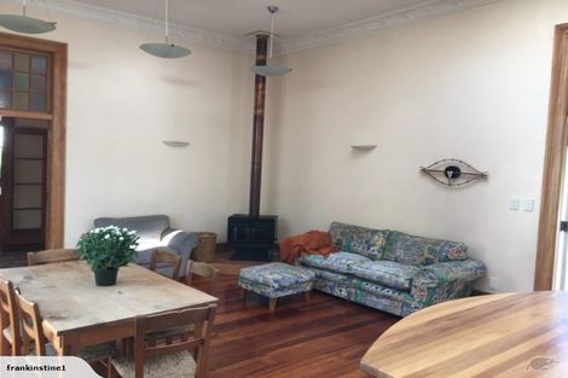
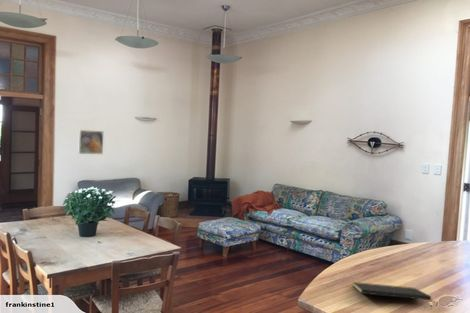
+ notepad (388, 290)
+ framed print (91, 142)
